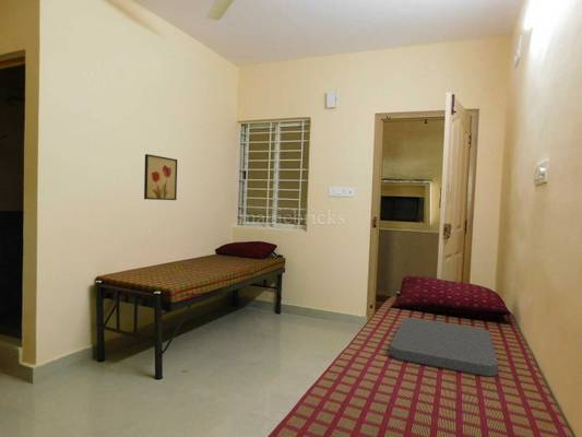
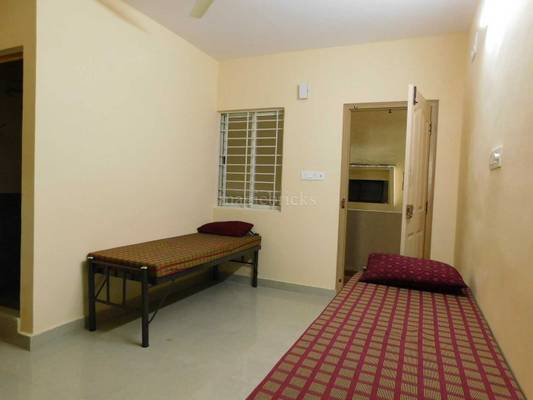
- wall art (161, 178)
- cushion (442, 342)
